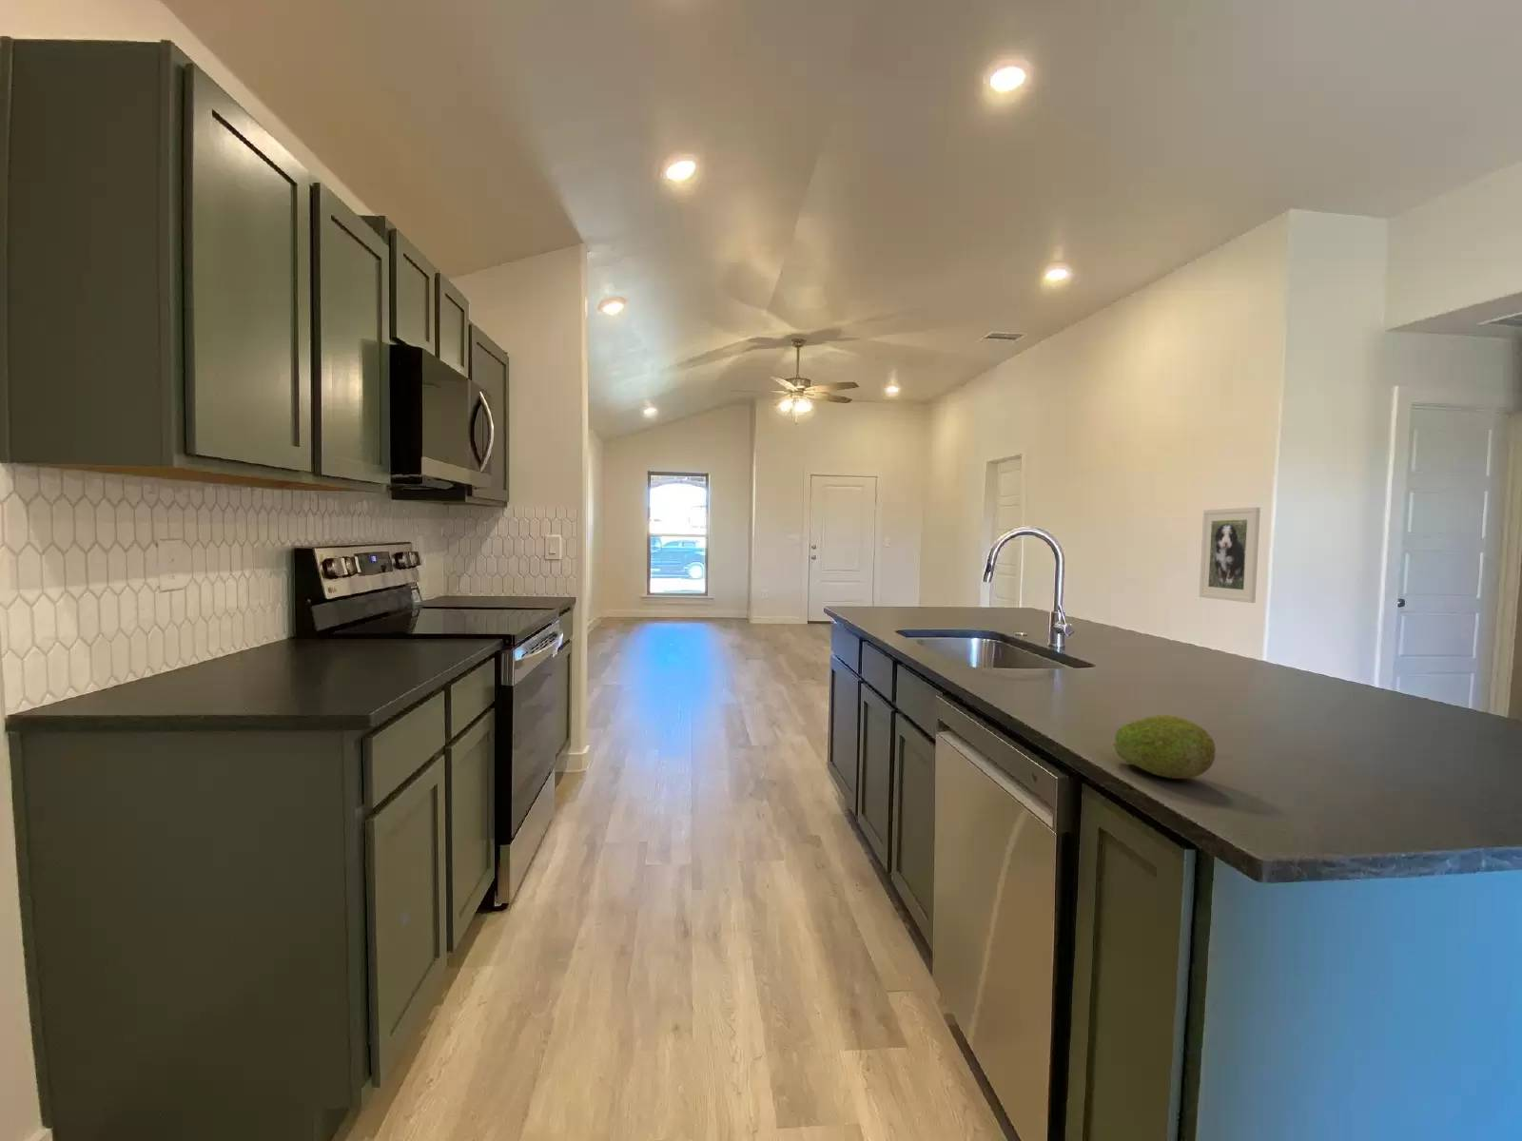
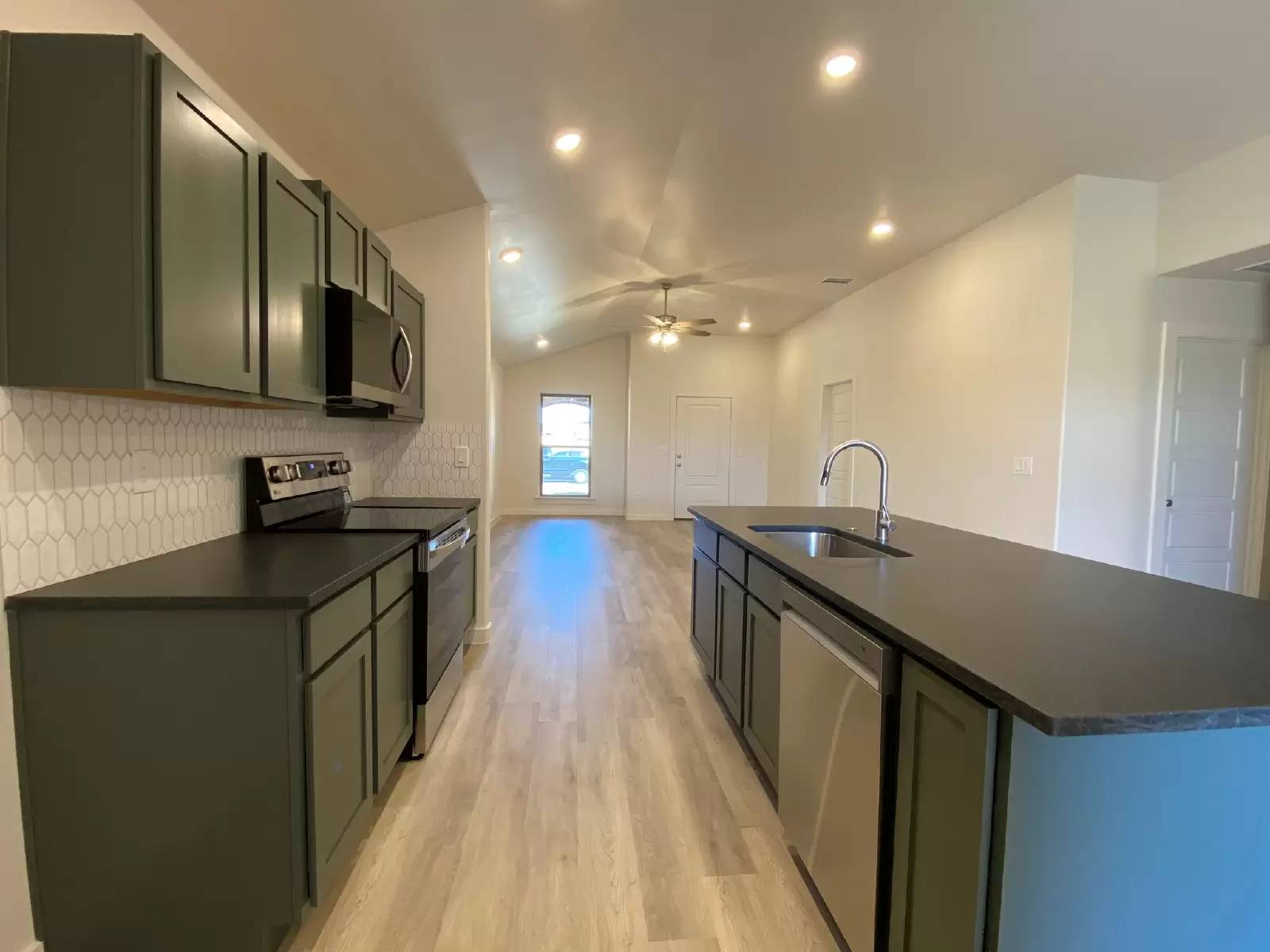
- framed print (1228, 555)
- fruit (1159, 743)
